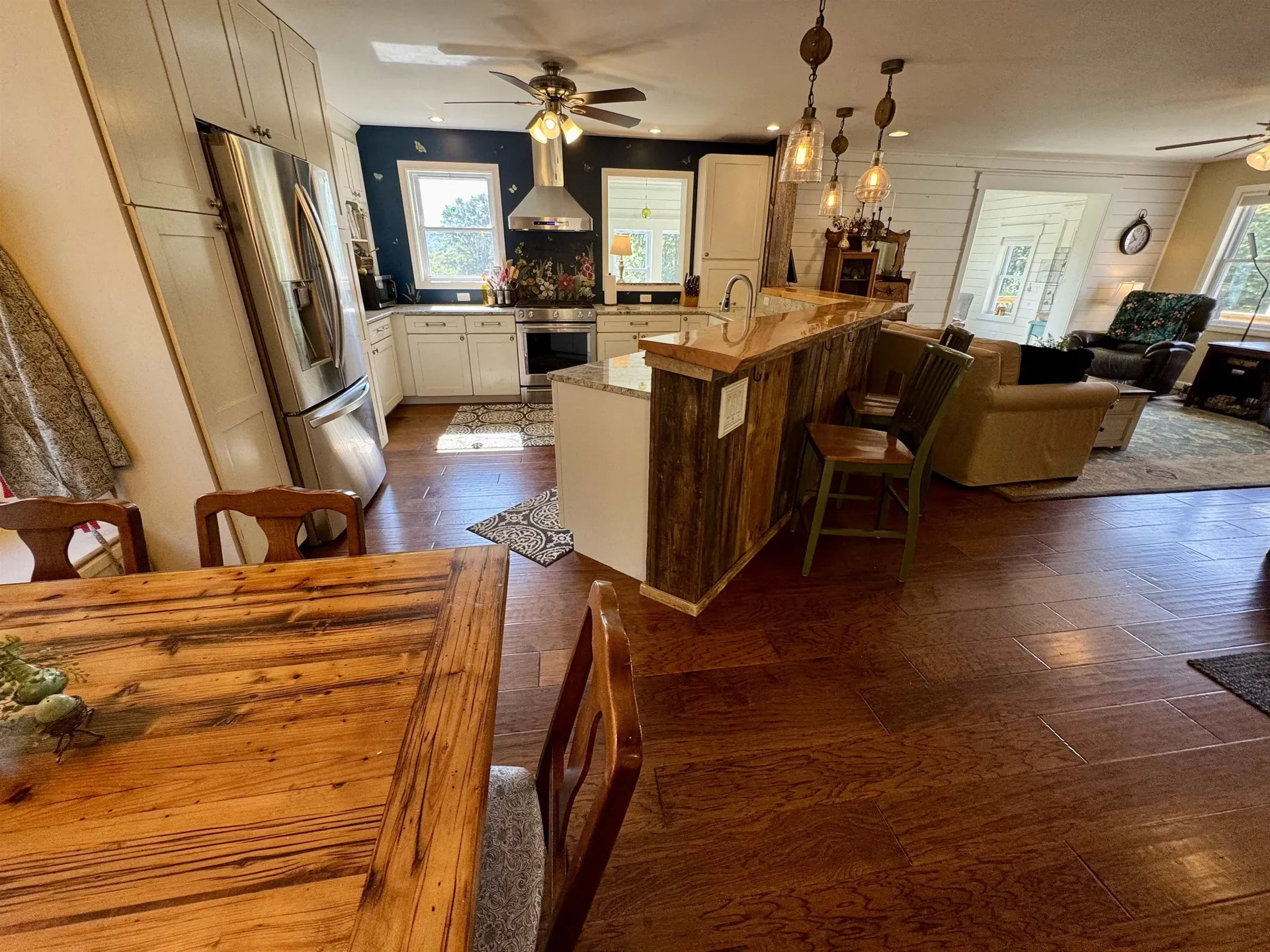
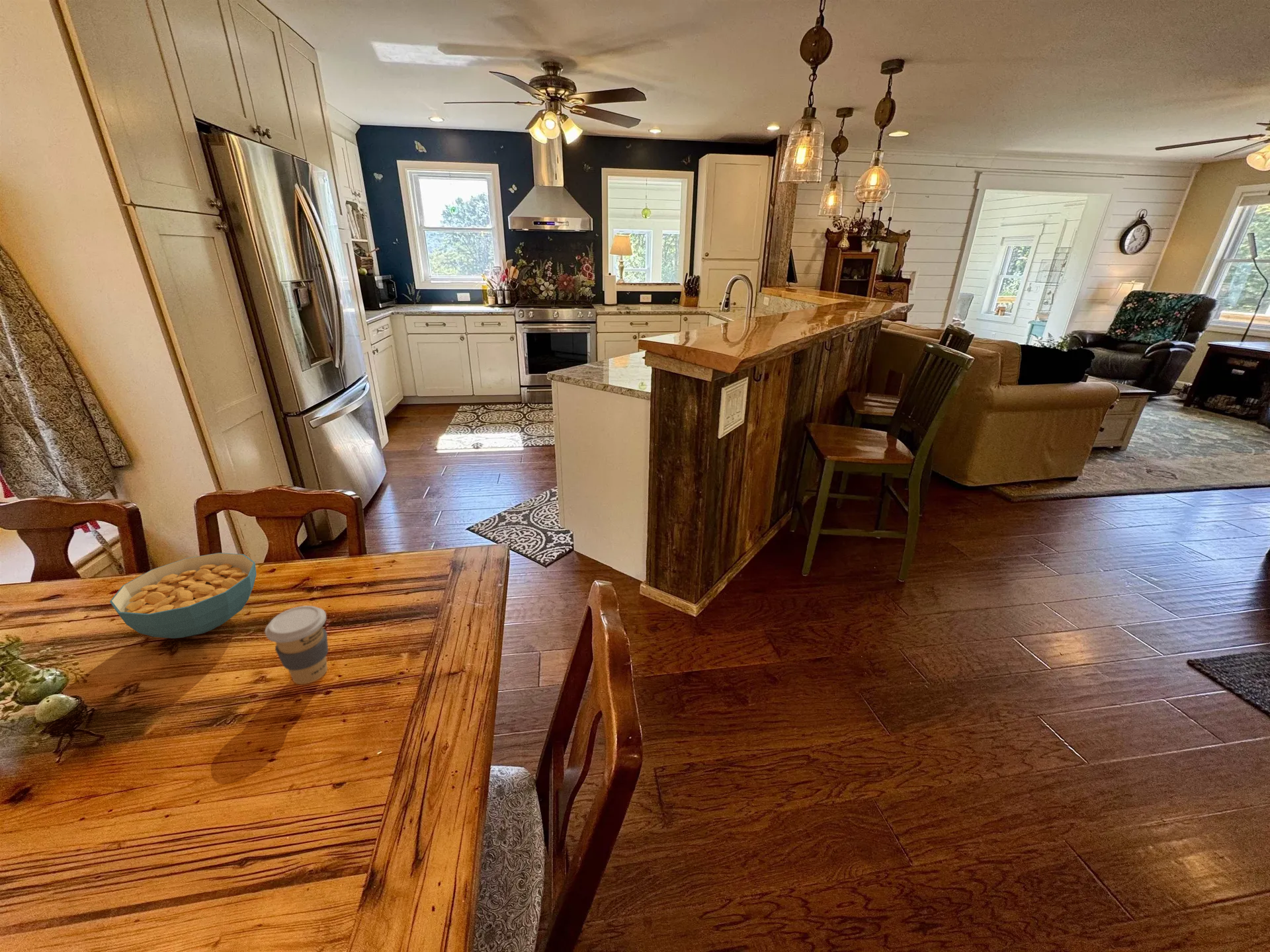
+ coffee cup (302, 647)
+ cereal bowl (195, 603)
